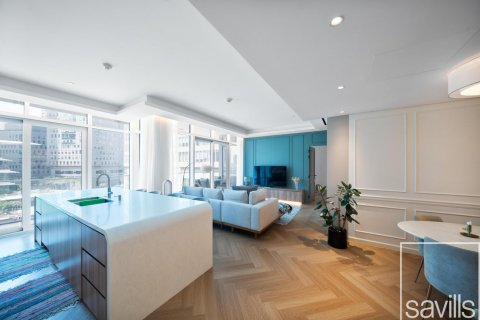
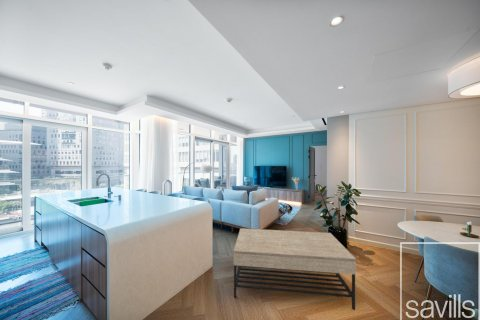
+ coffee table (287, 262)
